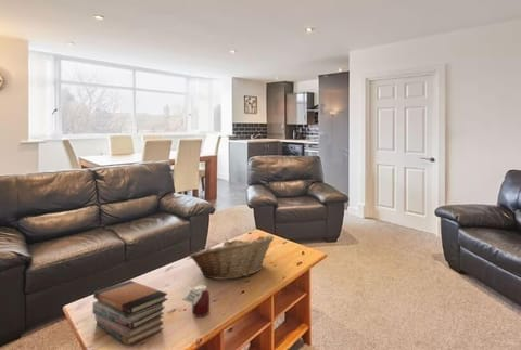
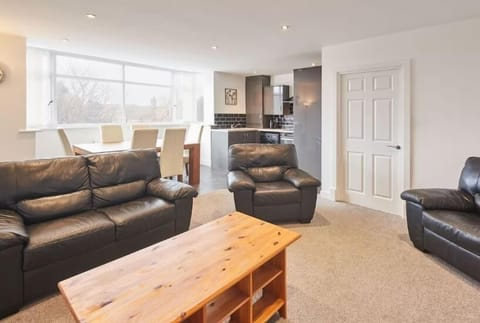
- jar (198, 301)
- book stack (129, 309)
- fruit basket (233, 252)
